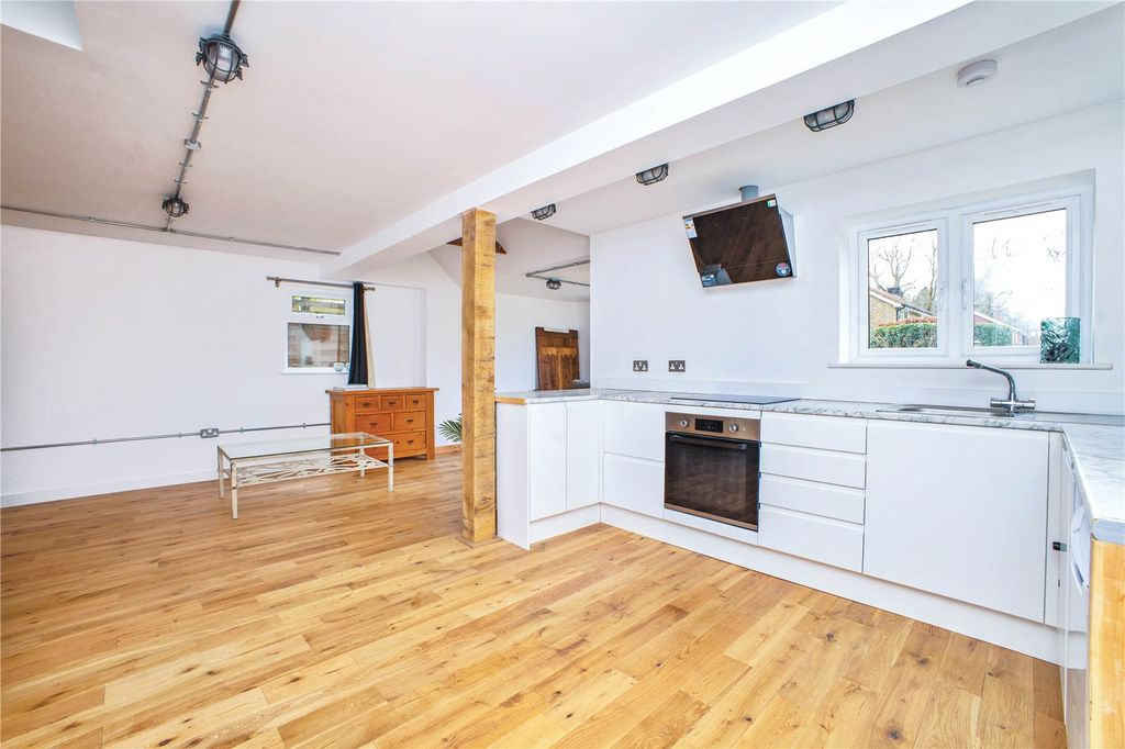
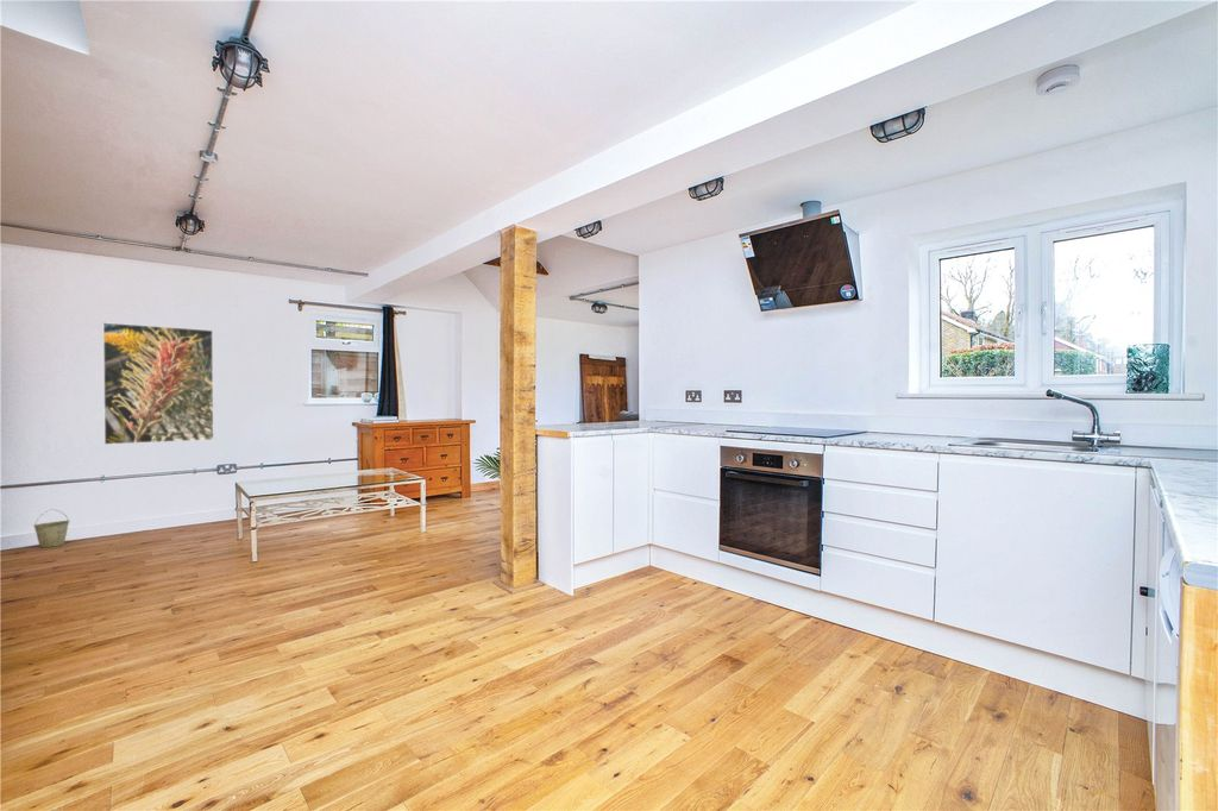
+ bucket (51, 527)
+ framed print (161, 384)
